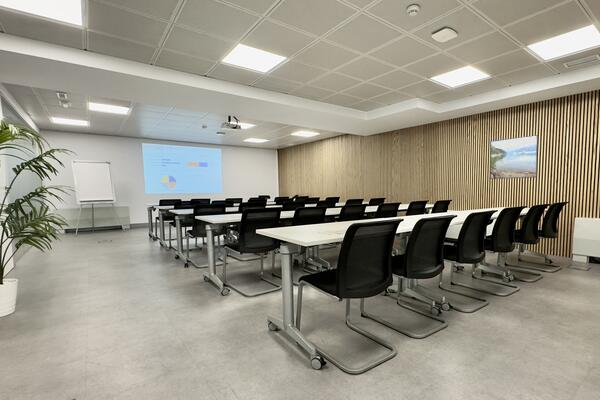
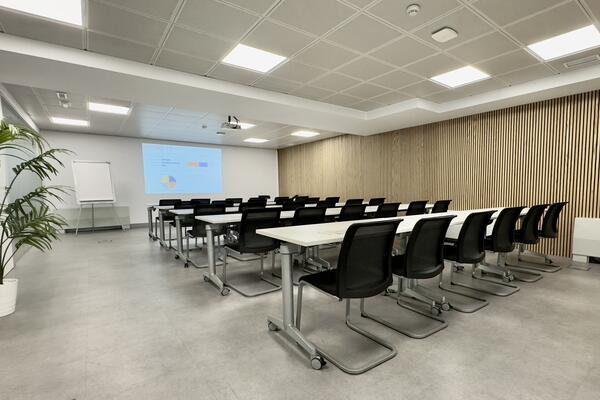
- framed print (512, 158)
